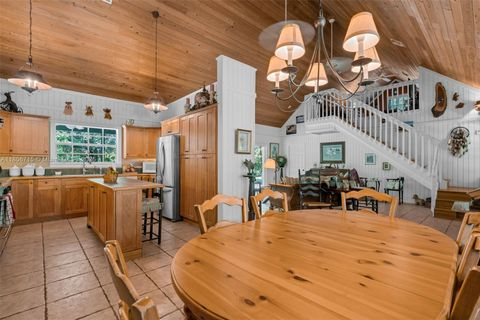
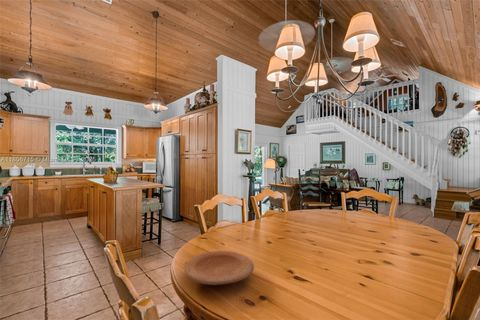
+ plate (219, 269)
